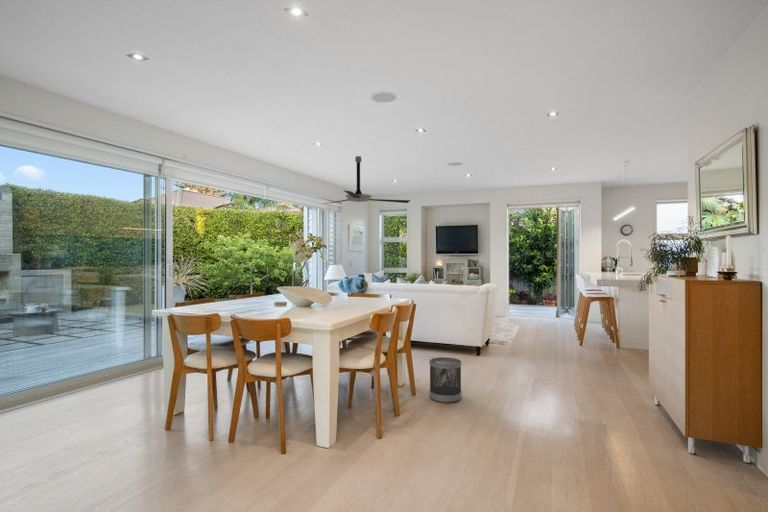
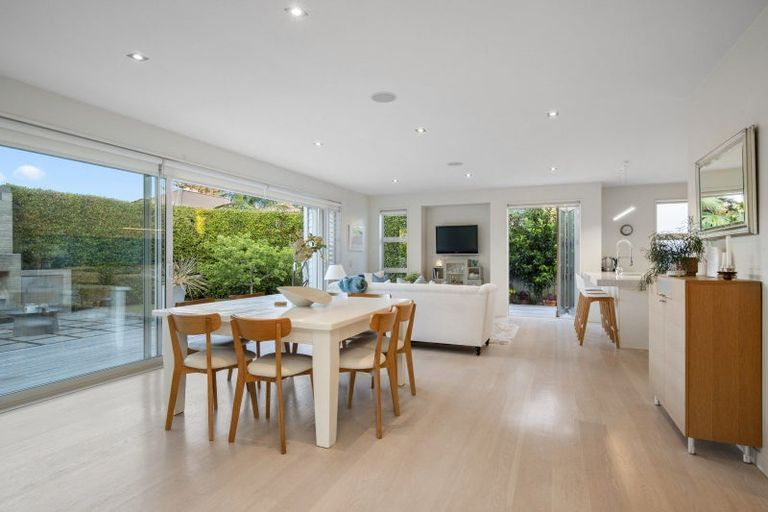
- wastebasket (445, 379)
- ceiling fan (359, 177)
